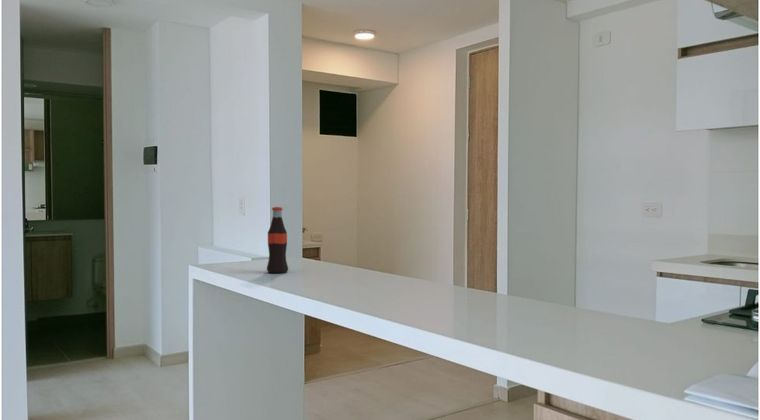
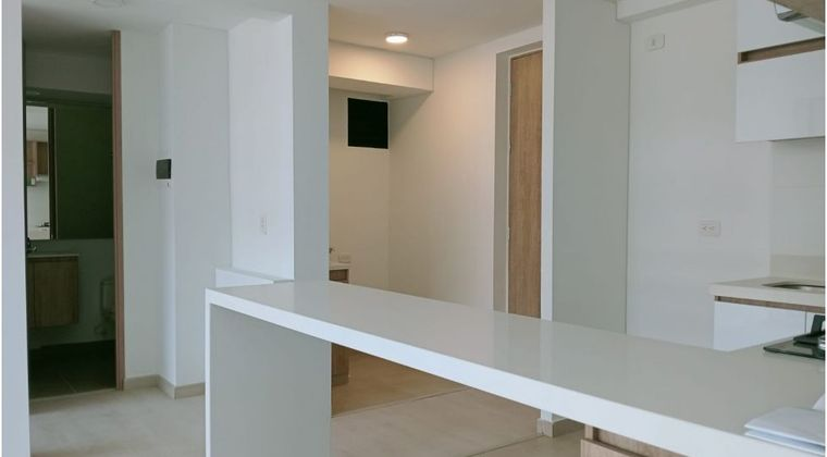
- bottle (277, 239)
